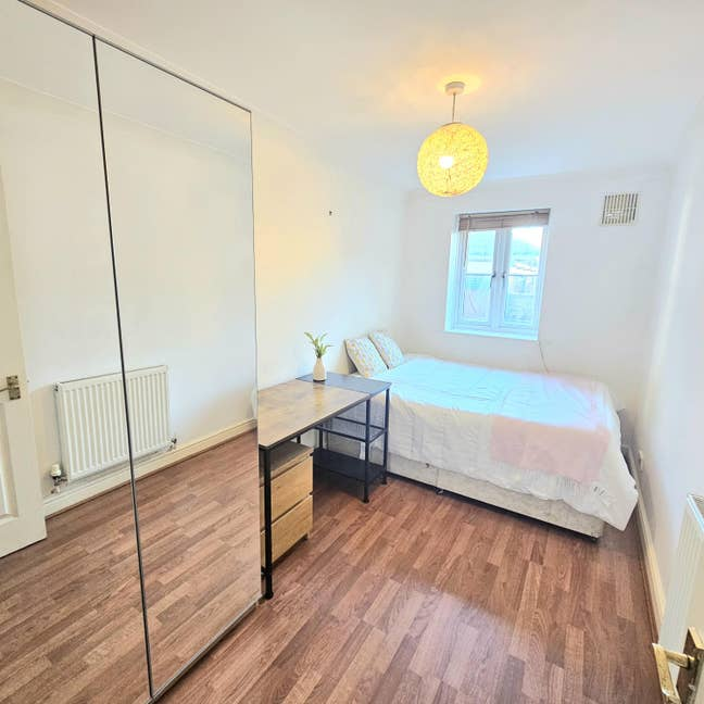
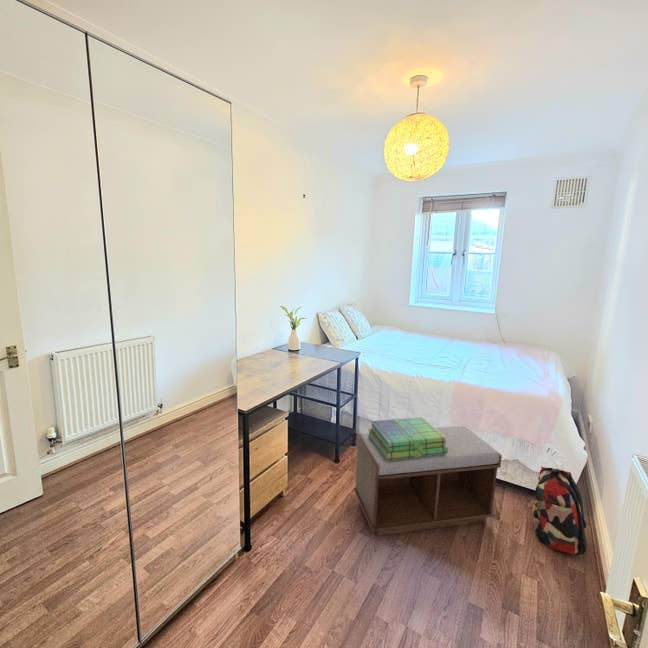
+ backpack (561, 504)
+ stack of books (406, 436)
+ bench (423, 476)
